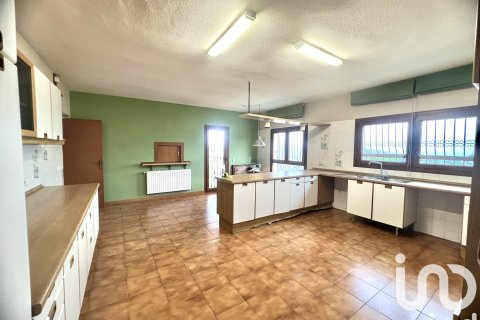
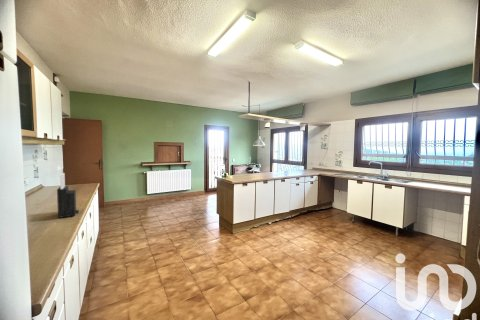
+ knife block (68, 193)
